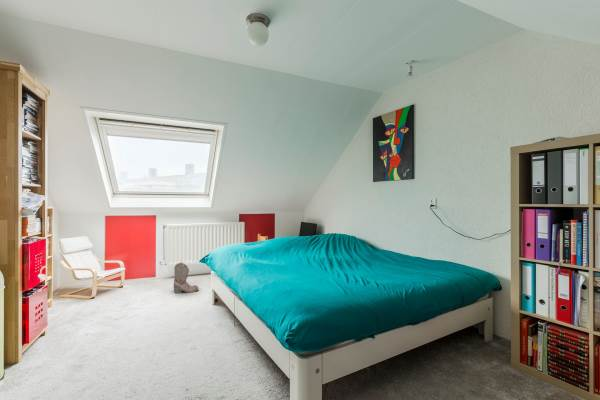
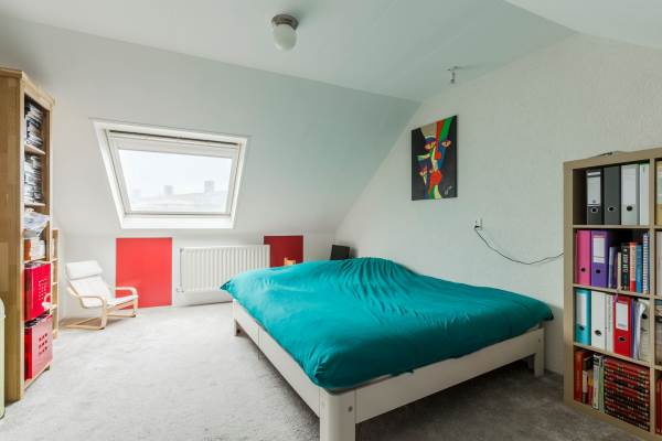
- boots (186, 276)
